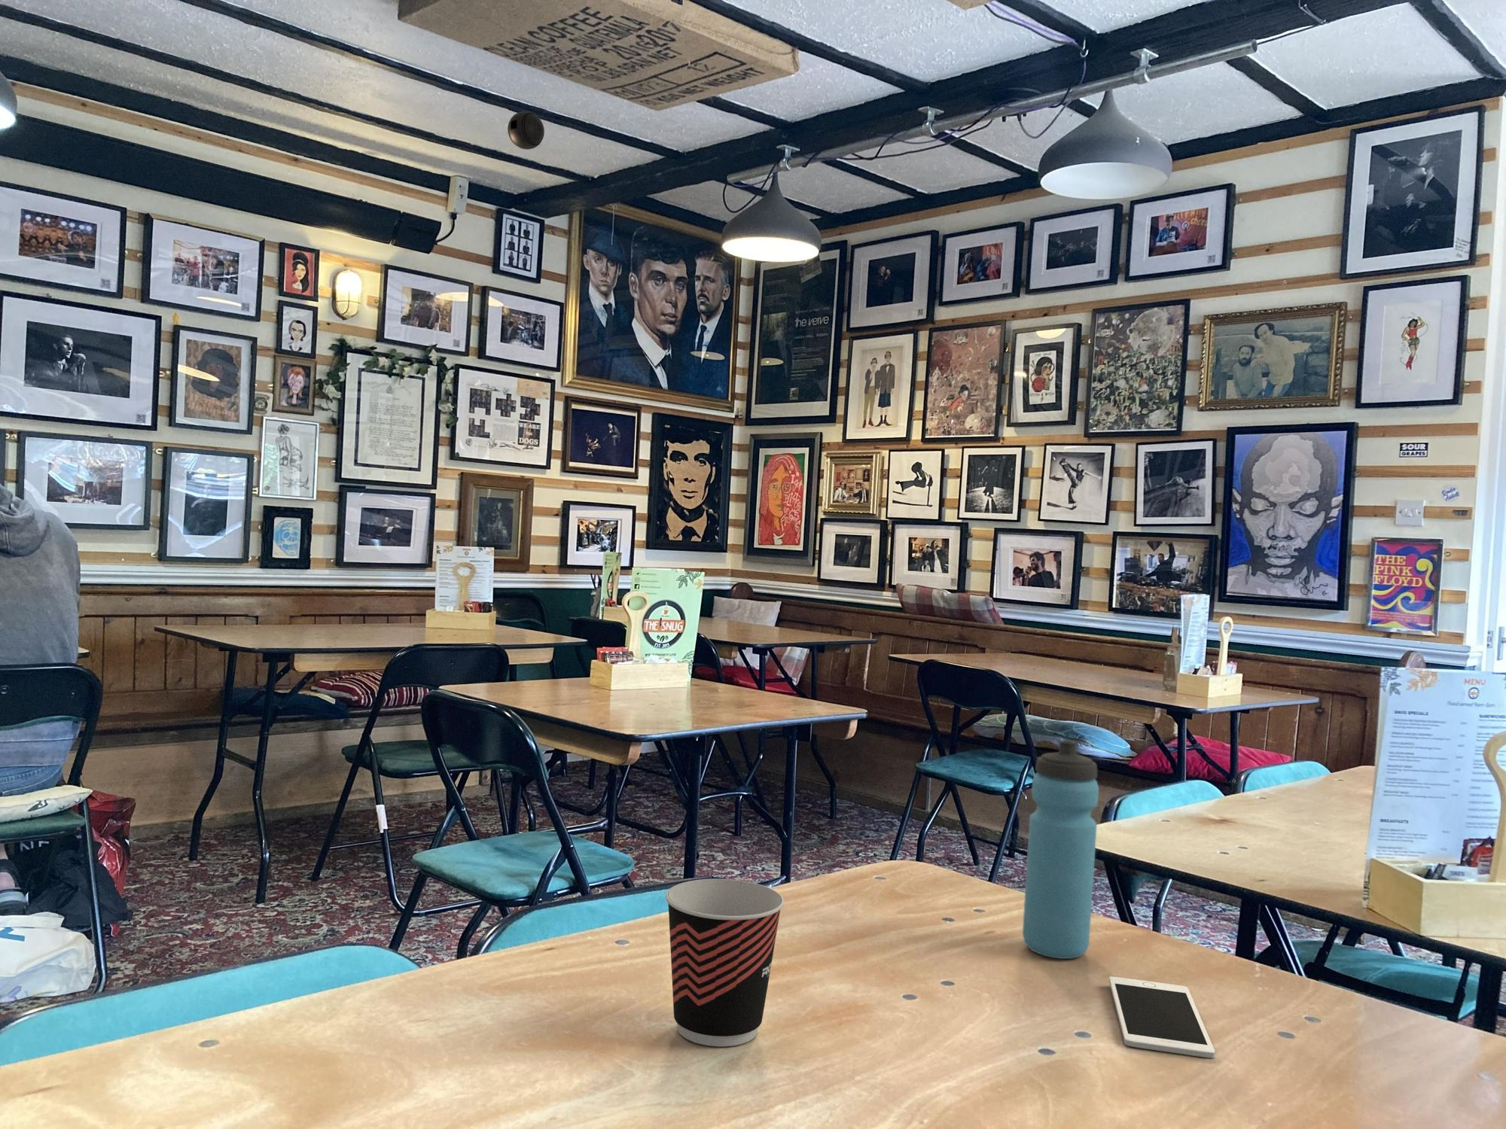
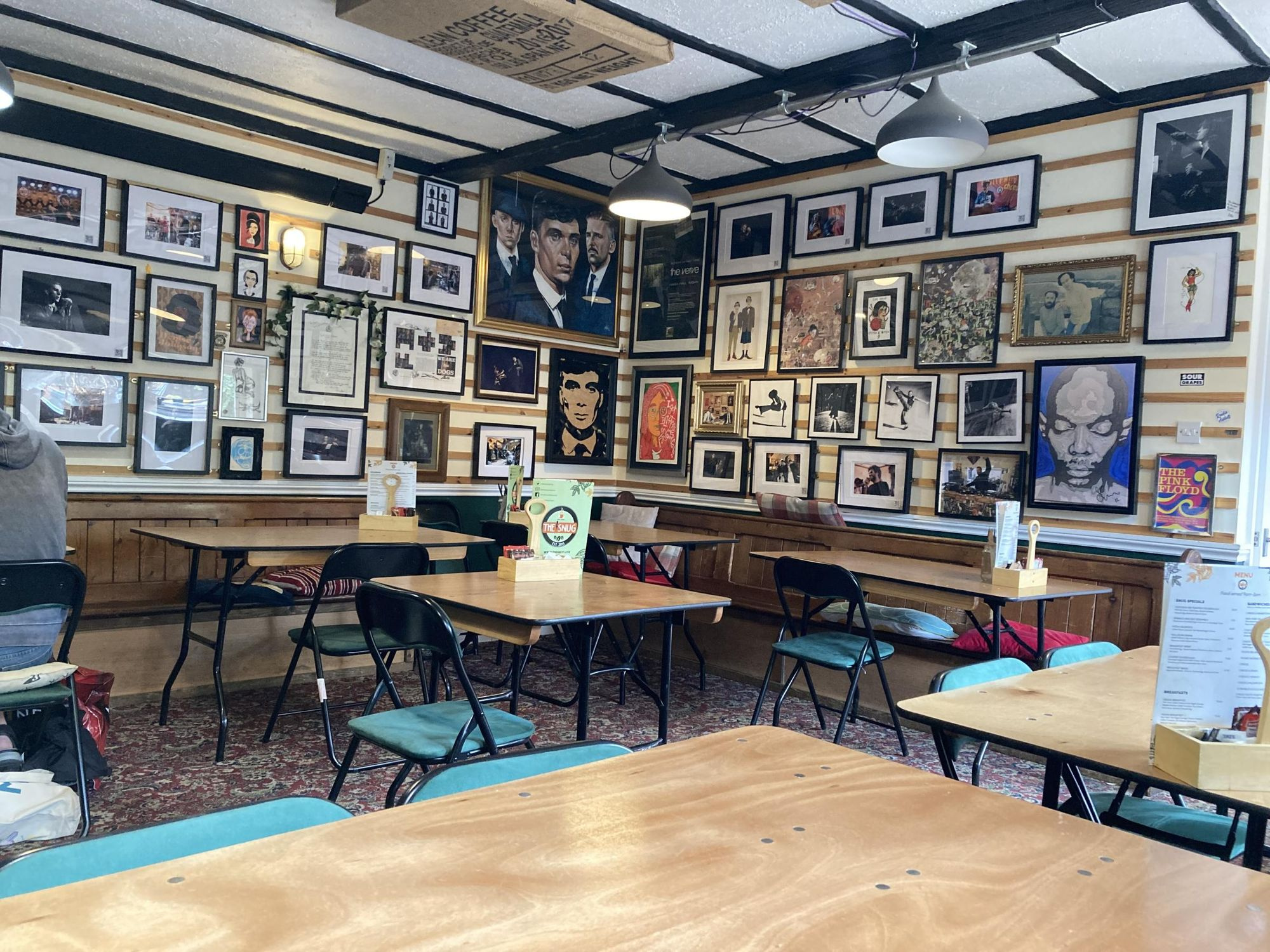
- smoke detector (525, 130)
- cup (721, 962)
- cell phone (1157, 1014)
- water bottle (1061, 844)
